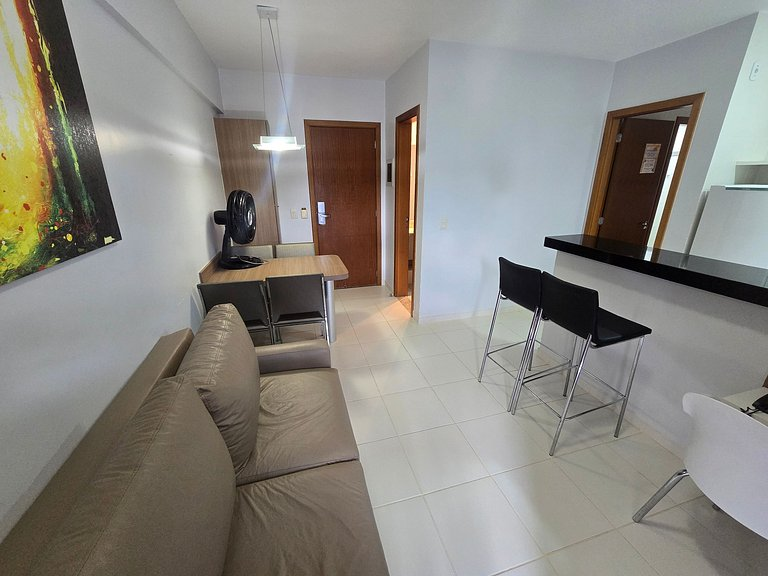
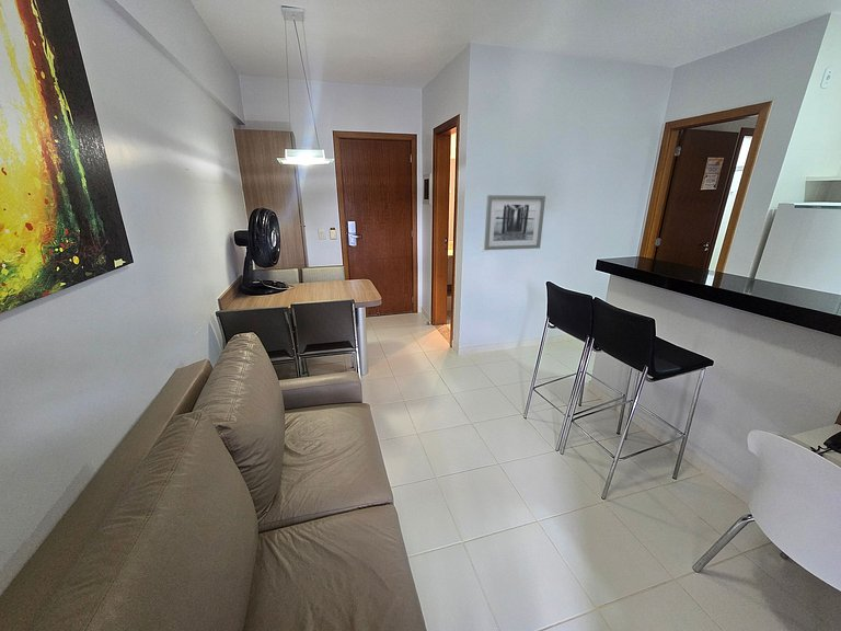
+ wall art (515, 222)
